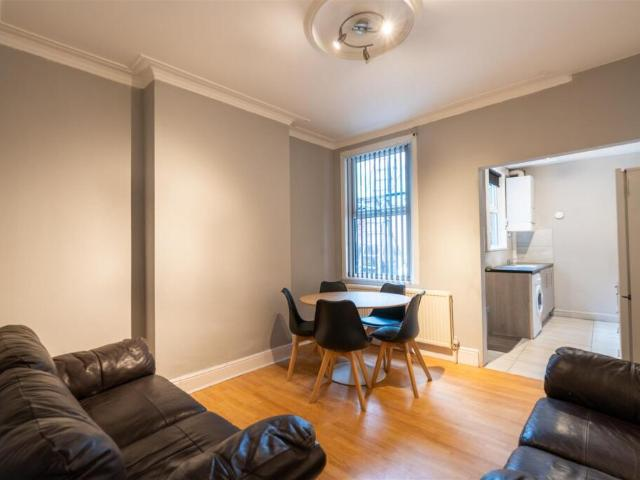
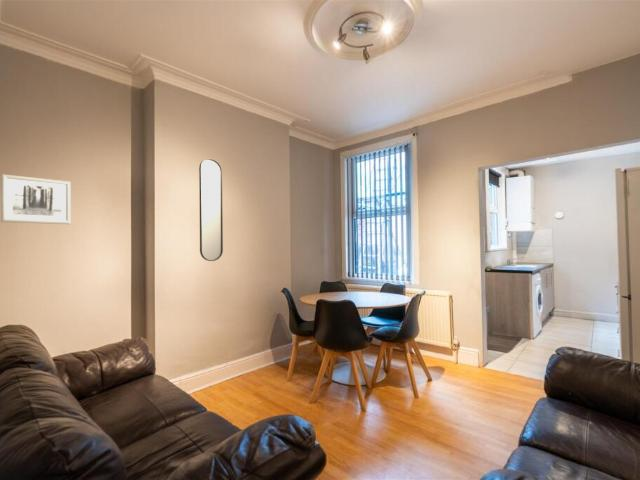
+ home mirror (211, 209)
+ wall art (37, 200)
